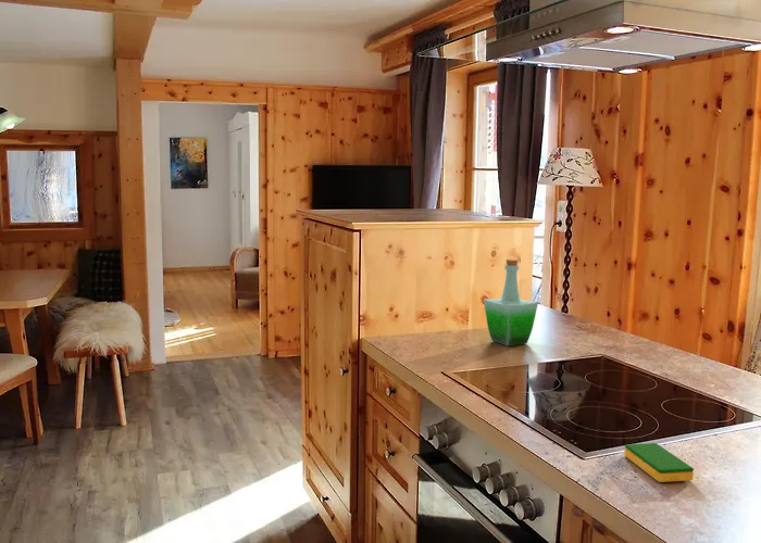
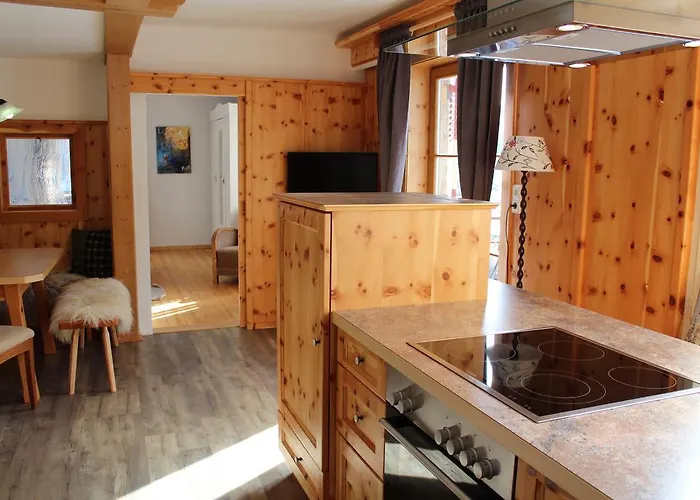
- bottle (510, 301)
- dish sponge (657, 462)
